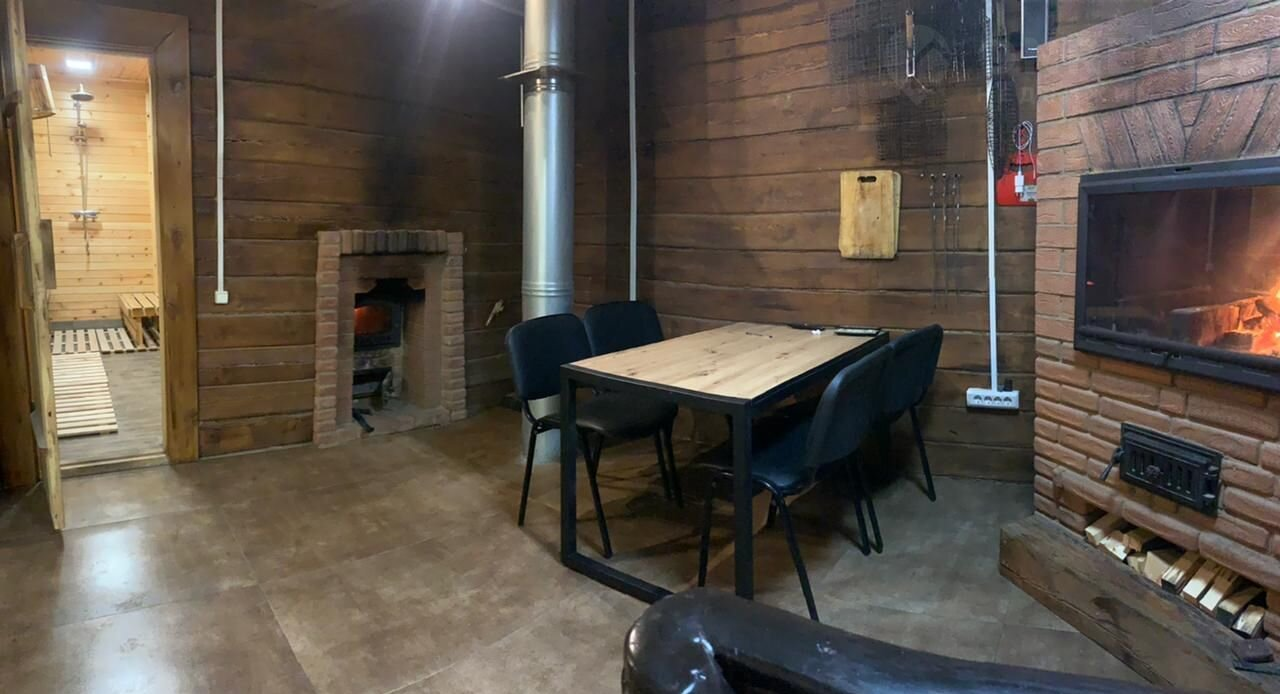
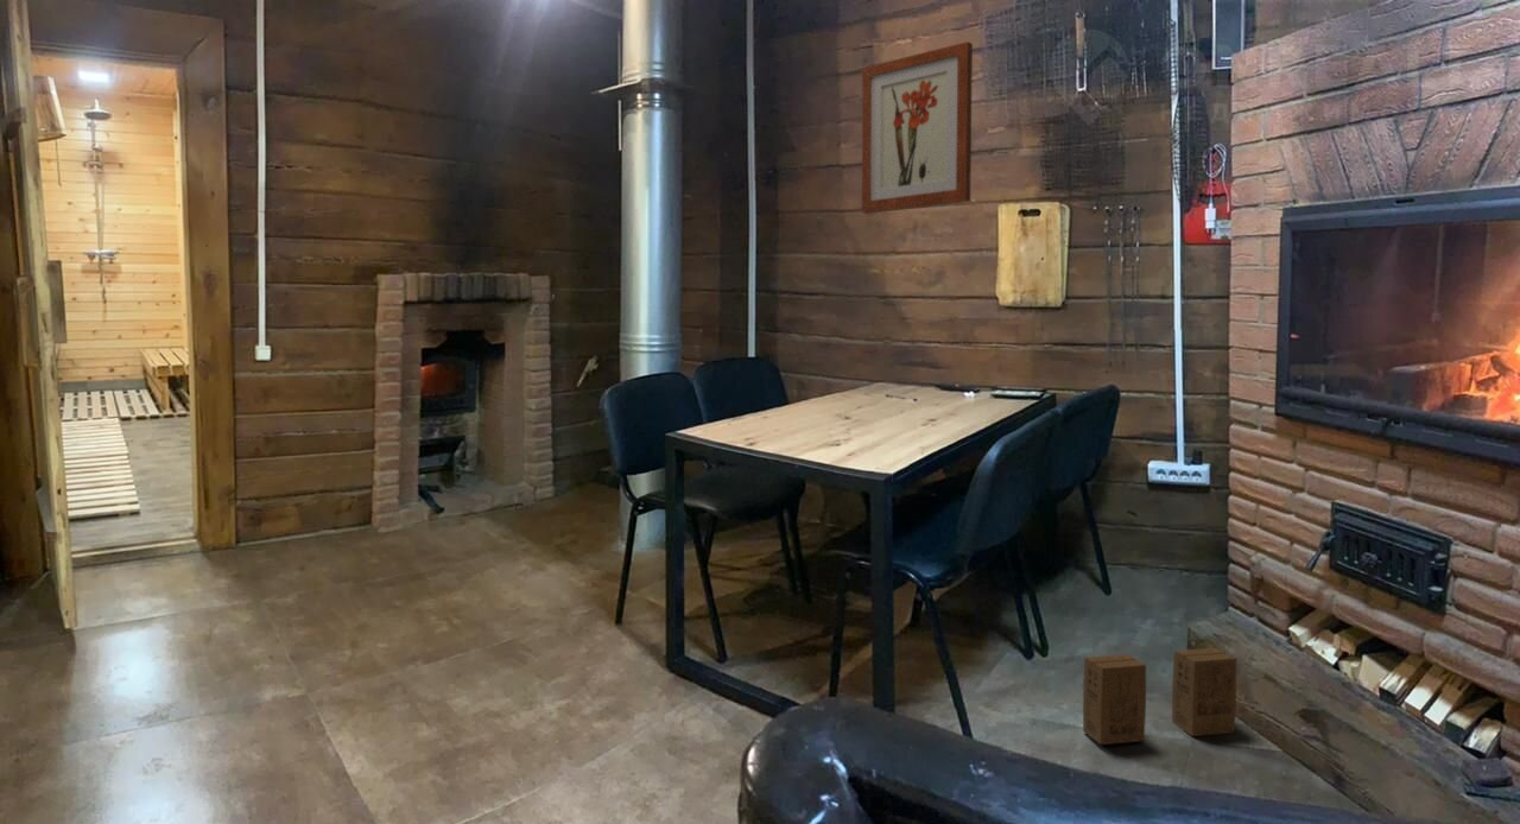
+ wall art (914, 132)
+ cardboard box (1172, 695)
